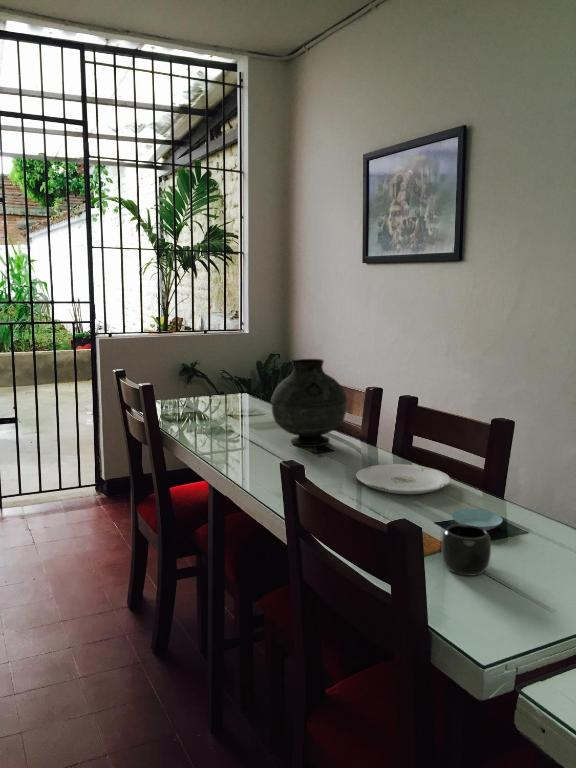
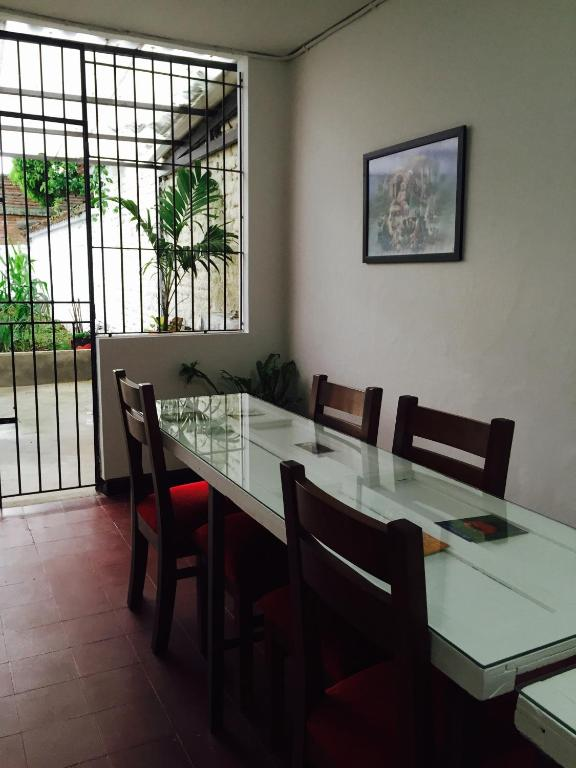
- saucer (476, 521)
- plate (402, 480)
- mug (470, 549)
- vase (308, 401)
